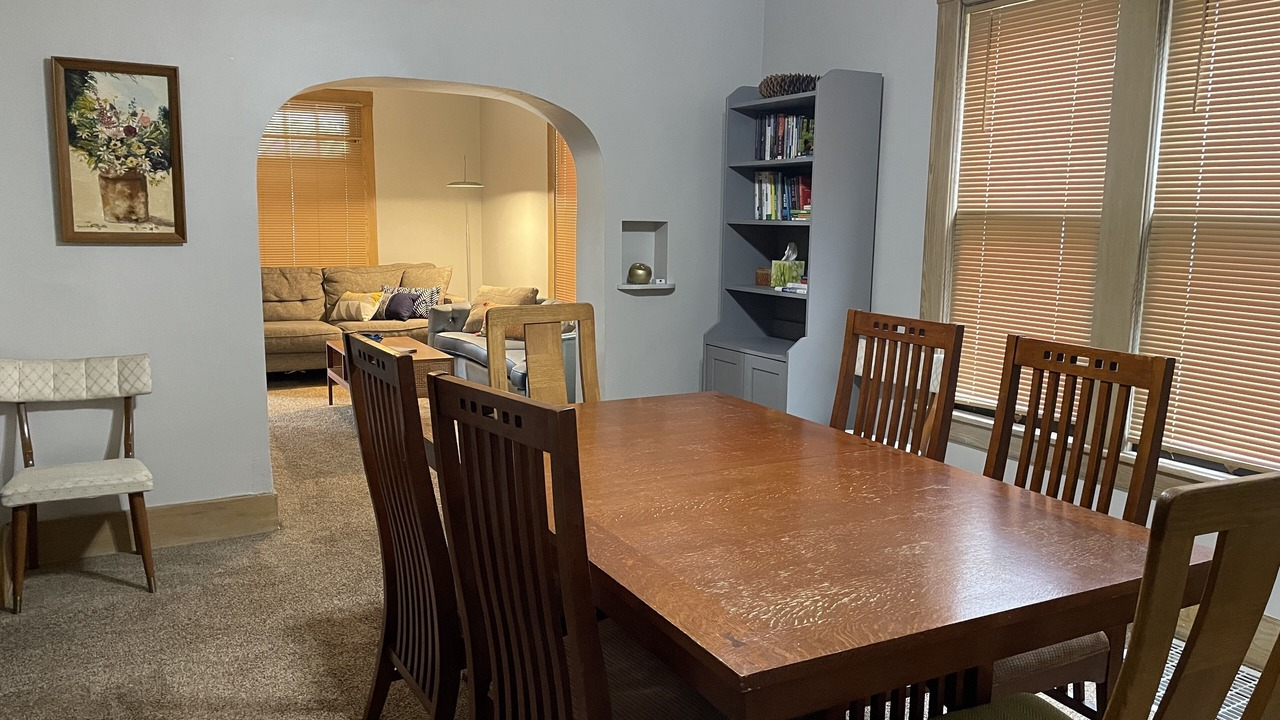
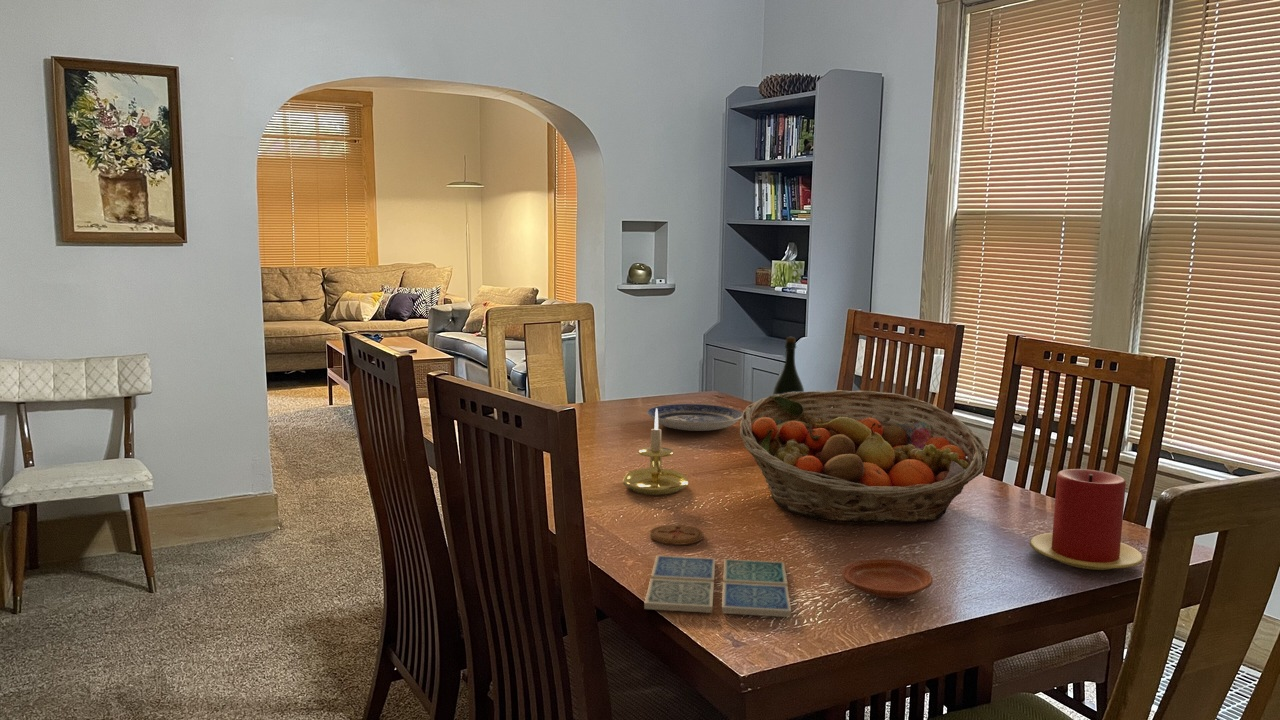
+ plate (694, 419)
+ coaster (676, 534)
+ candle (1087, 517)
+ plate (886, 582)
+ candle holder (656, 446)
+ fruit basket (858, 453)
+ wine bottle (788, 392)
+ drink coaster (723, 583)
